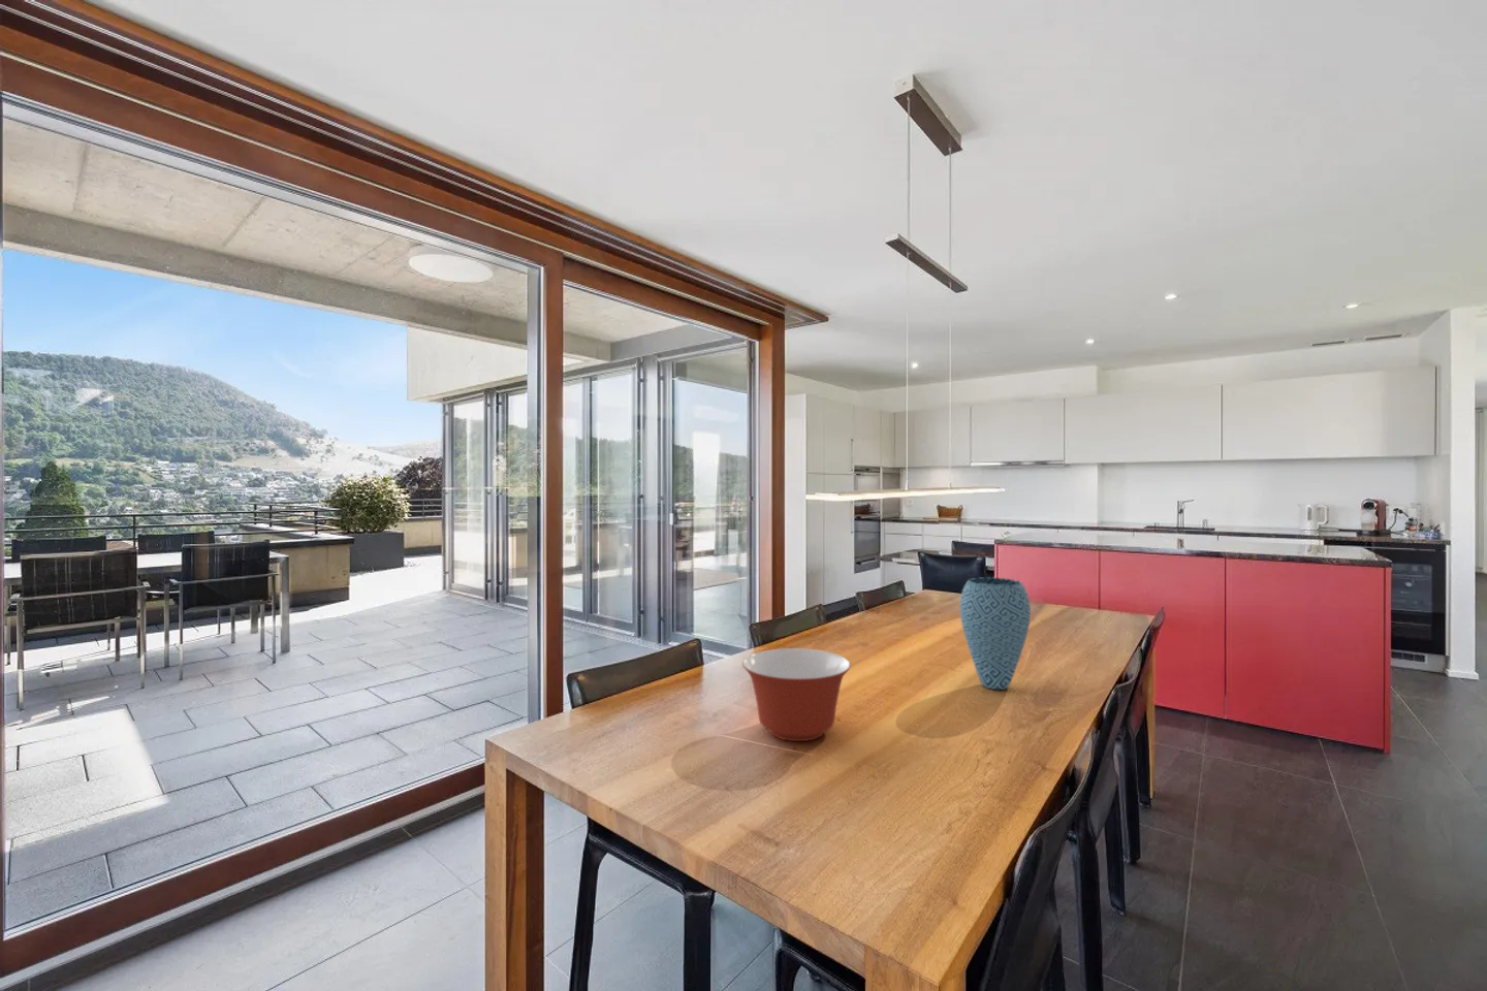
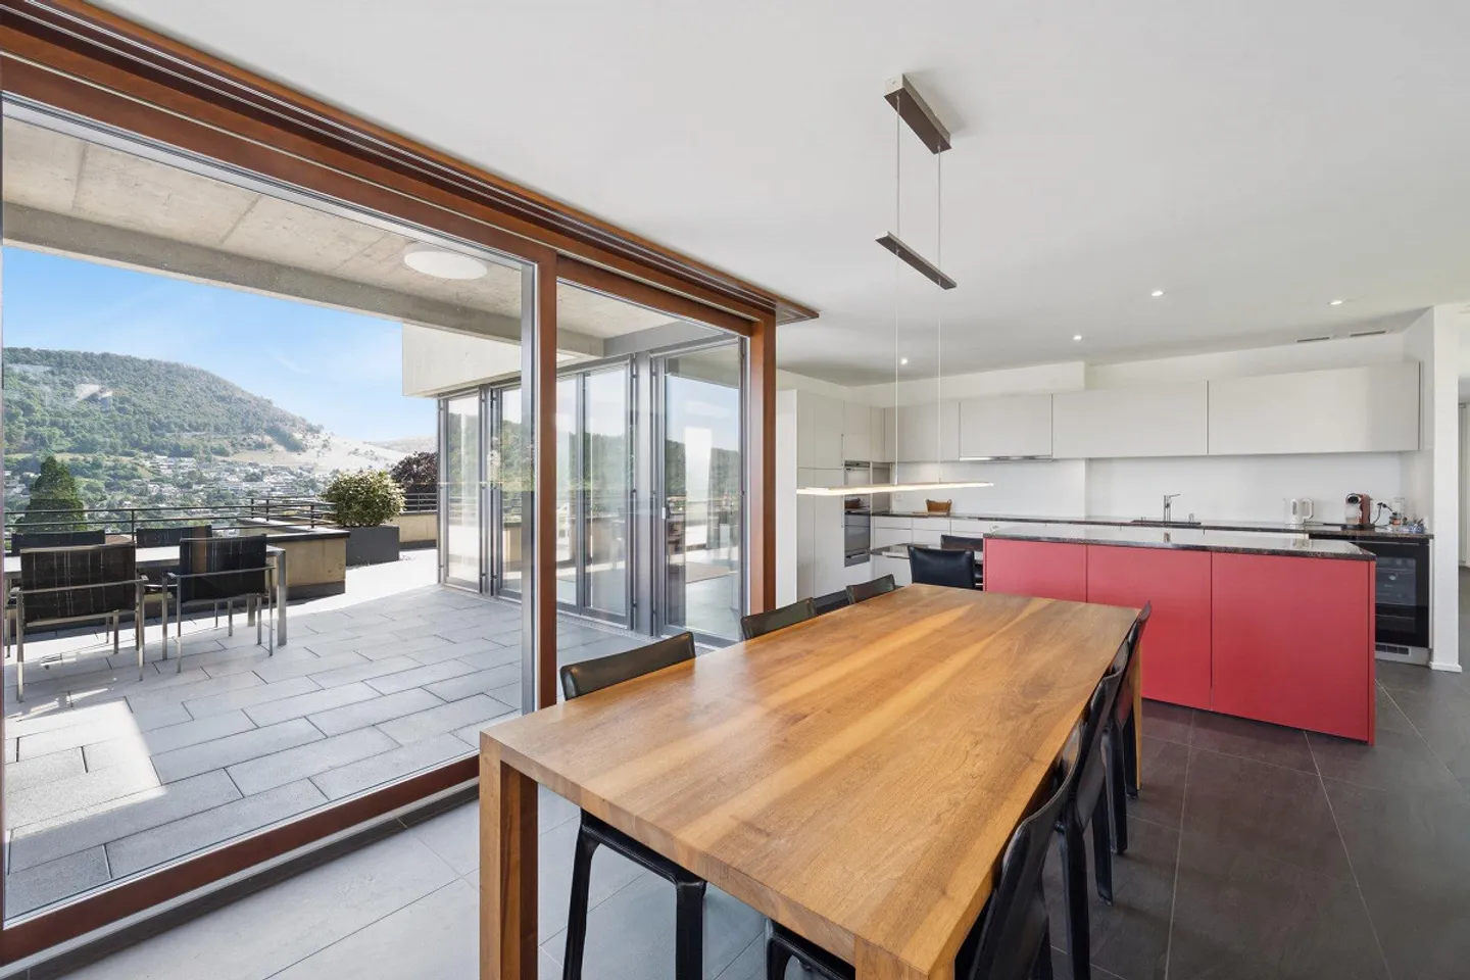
- vase (995, 633)
- mixing bowl (797, 696)
